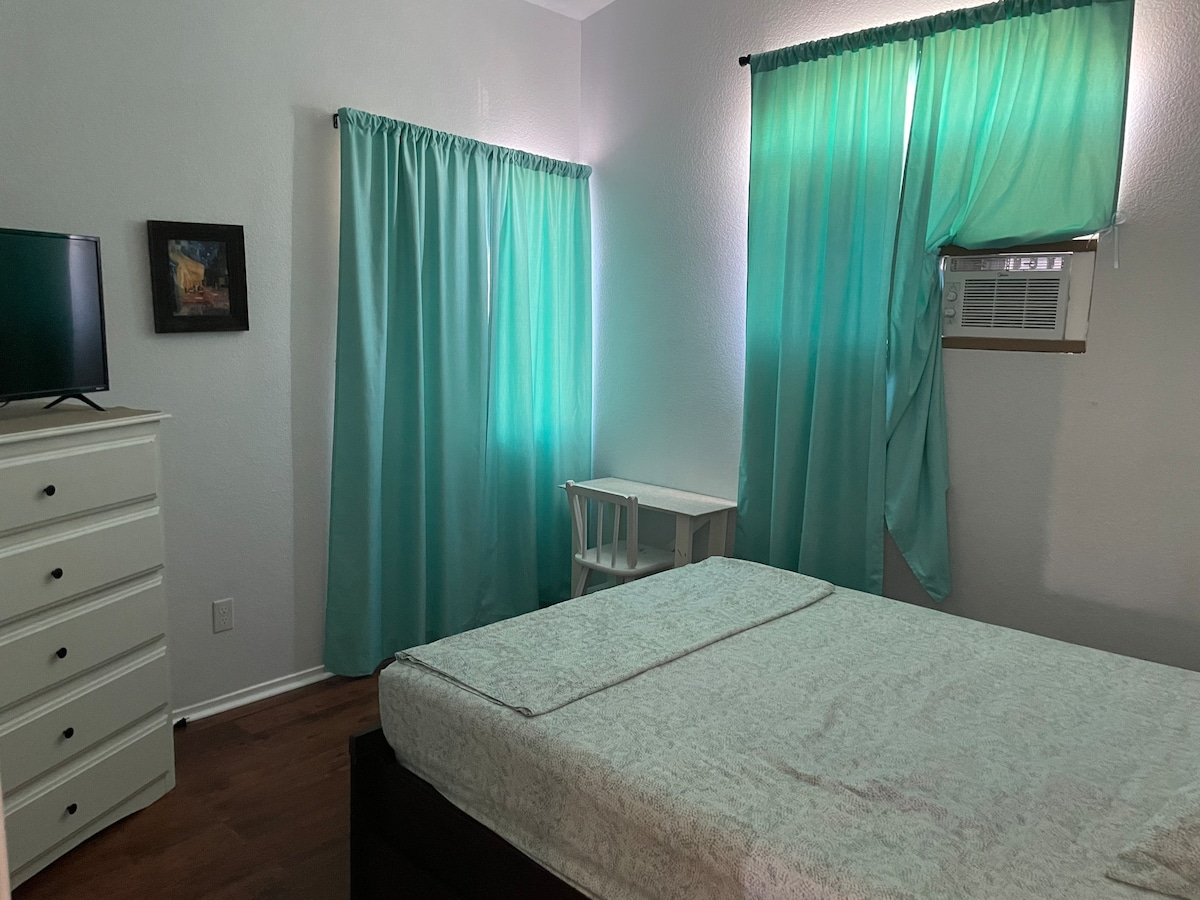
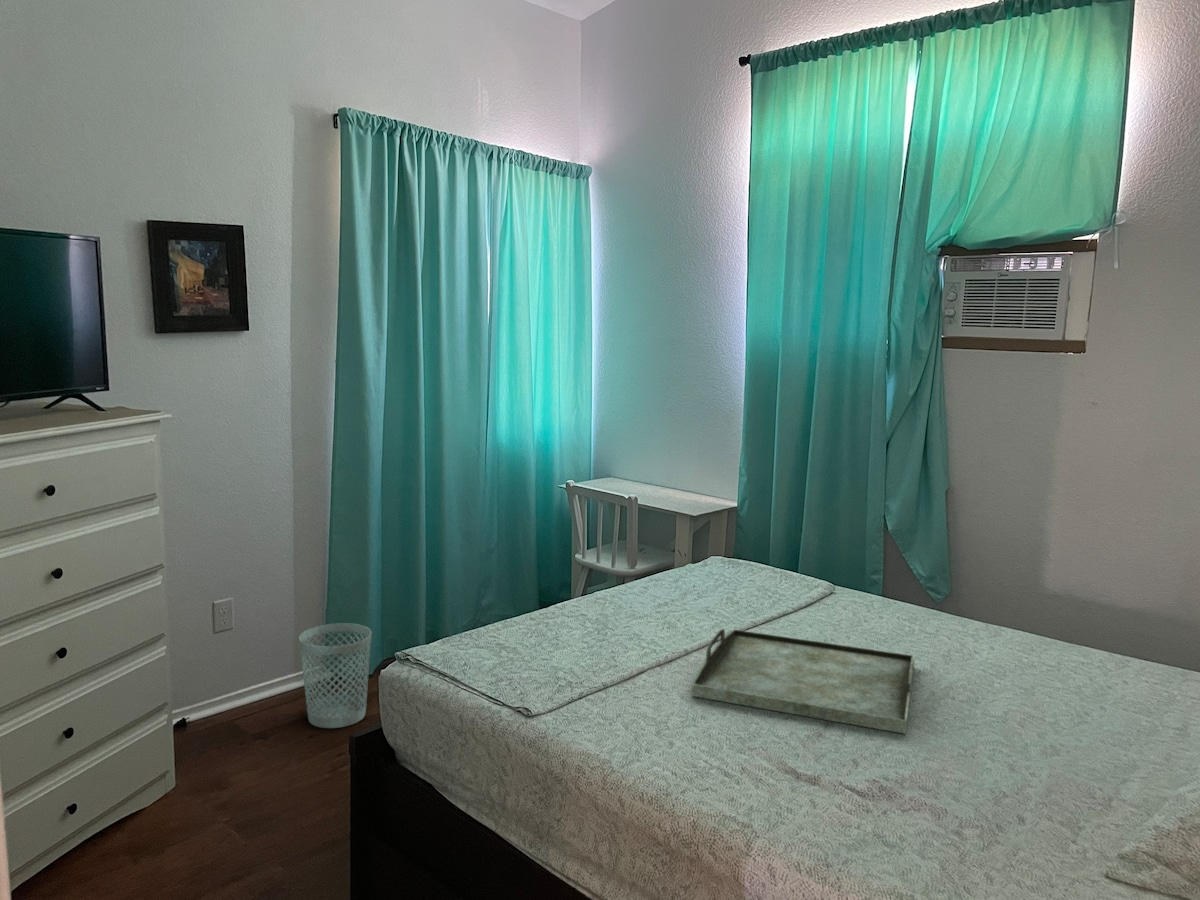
+ serving tray (809, 664)
+ wastebasket (337, 676)
